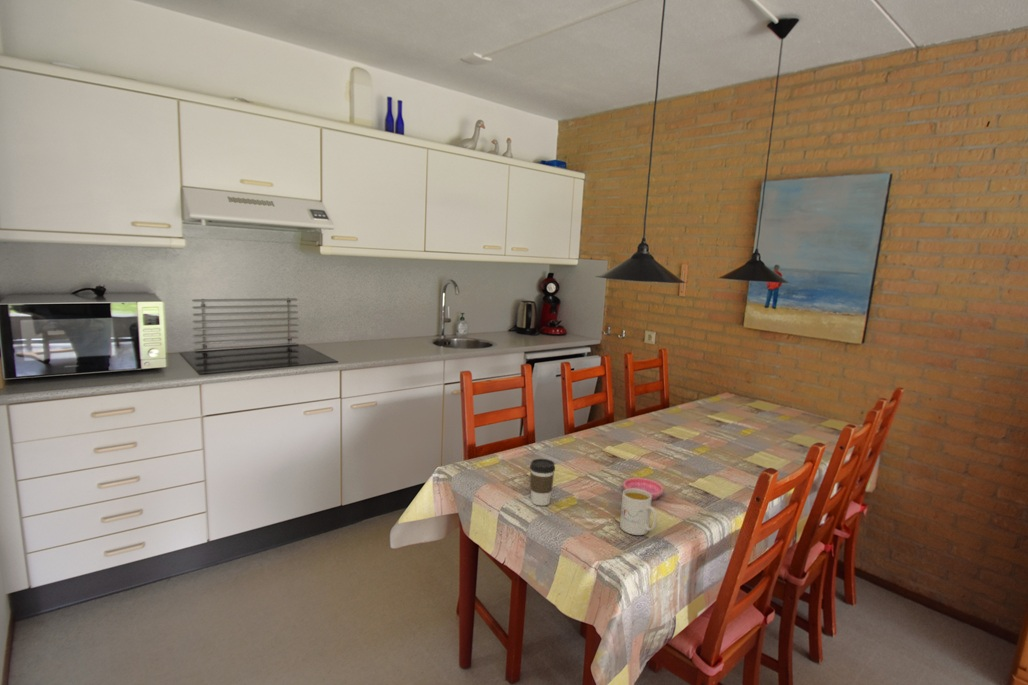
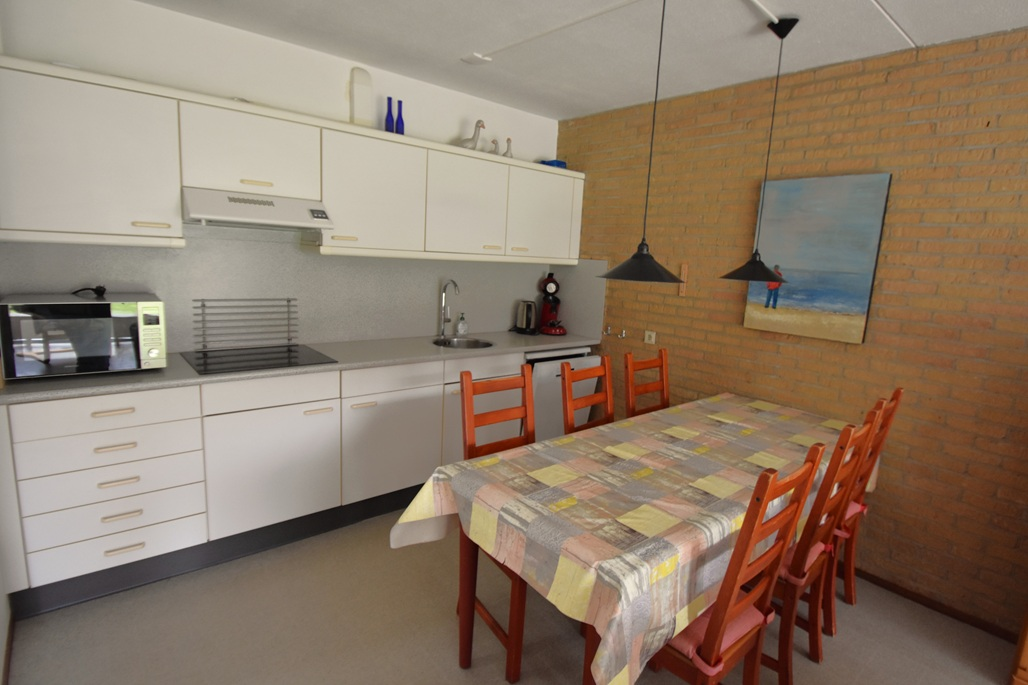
- mug (640, 513)
- saucer (642, 489)
- coffee cup (541, 482)
